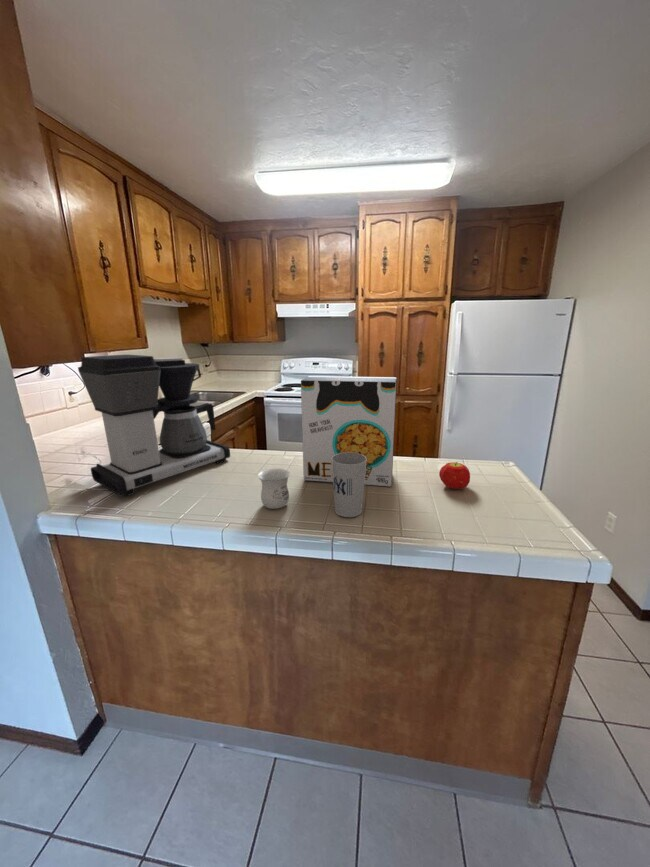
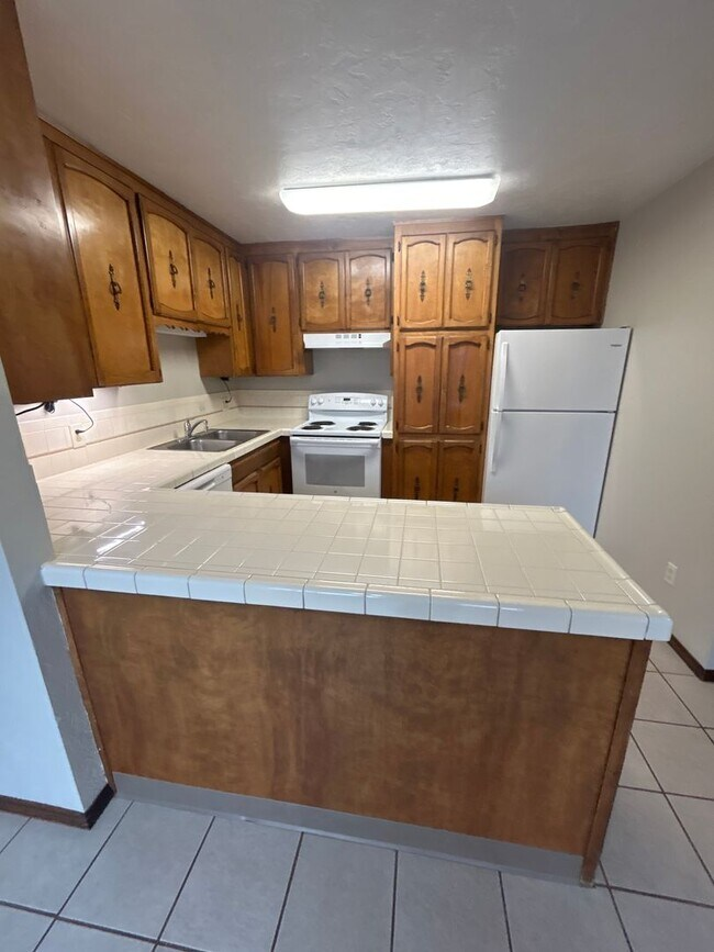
- fruit (455, 474)
- coffee maker (157, 413)
- cup (348, 485)
- mug (277, 487)
- cereal box (348, 430)
